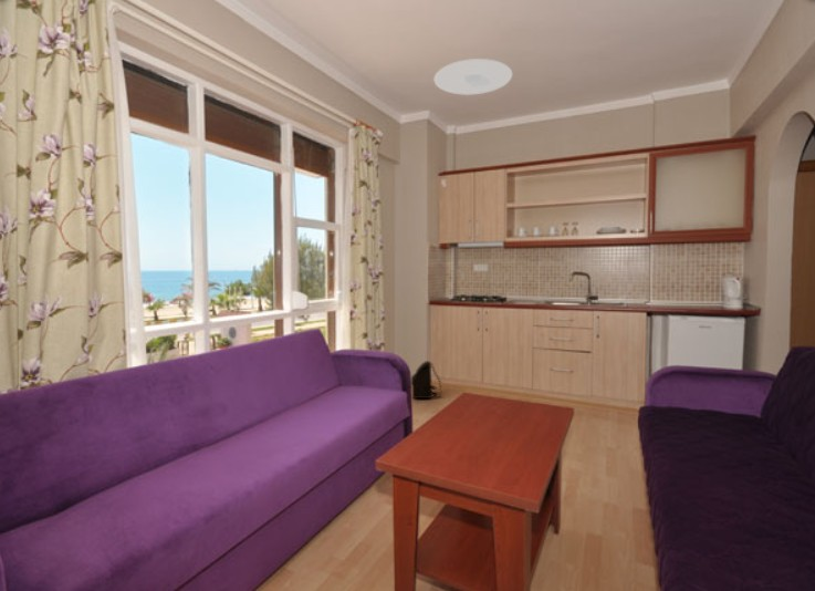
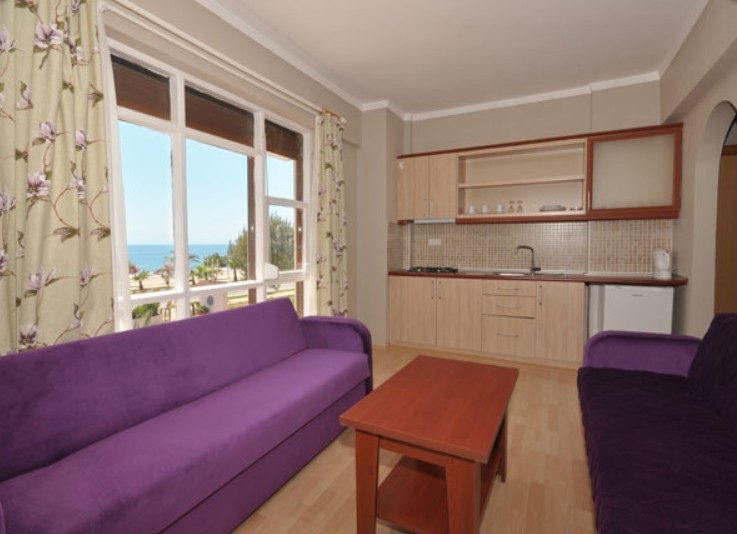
- ceiling light (472, 74)
- satchel (425, 379)
